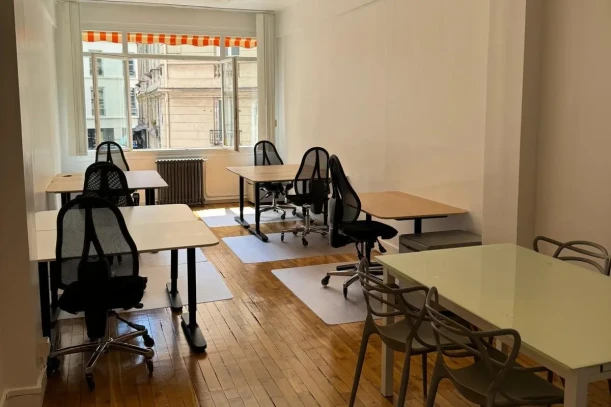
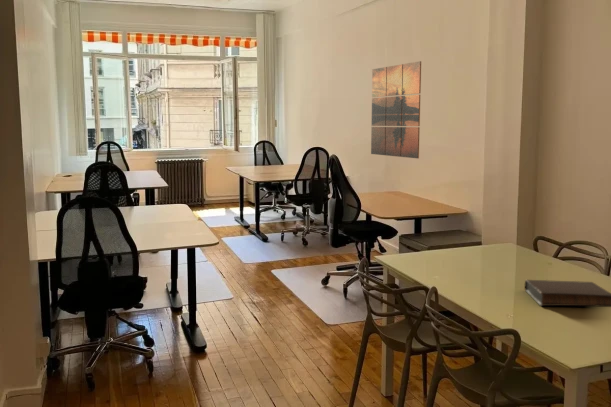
+ book (566, 292)
+ wall art (394, 111)
